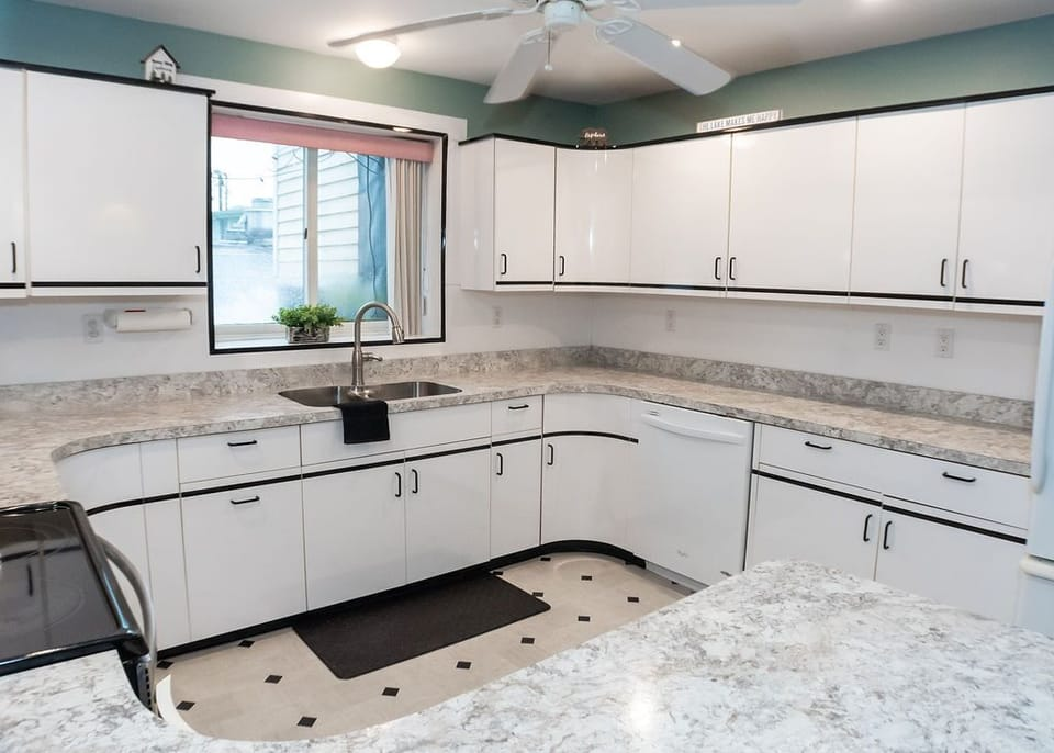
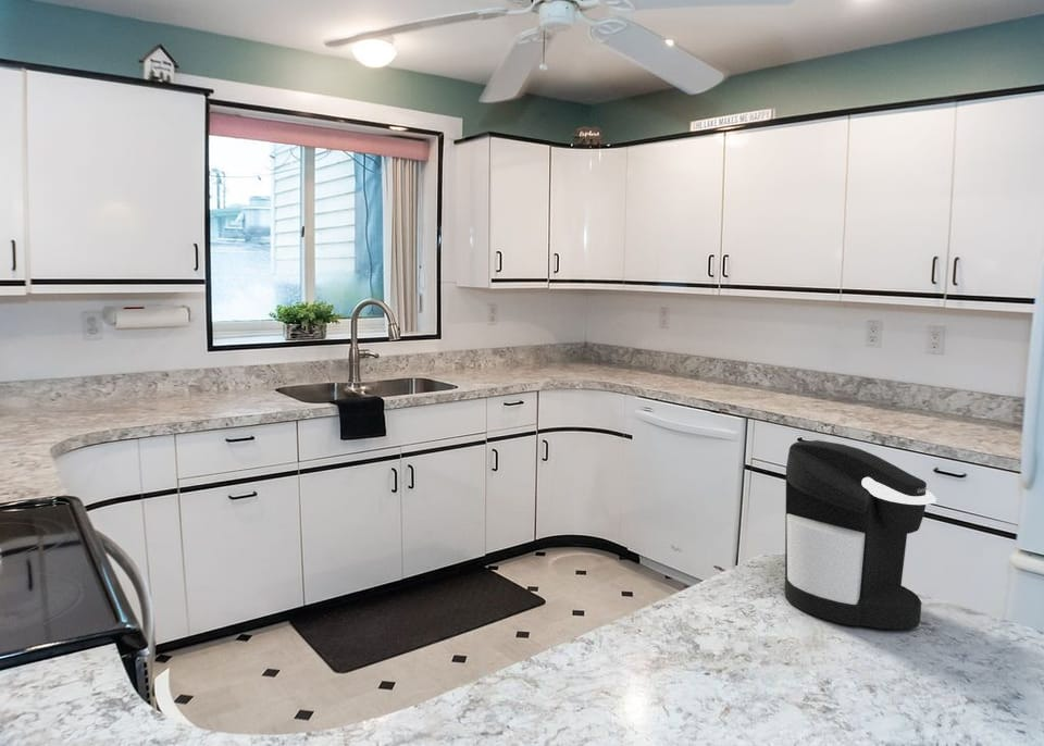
+ coffee maker (857, 527)
